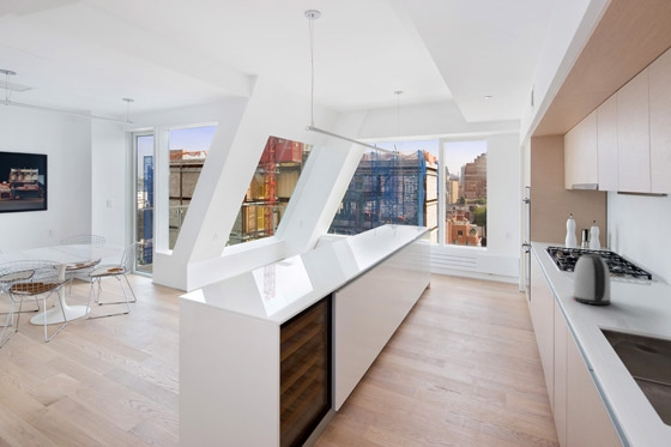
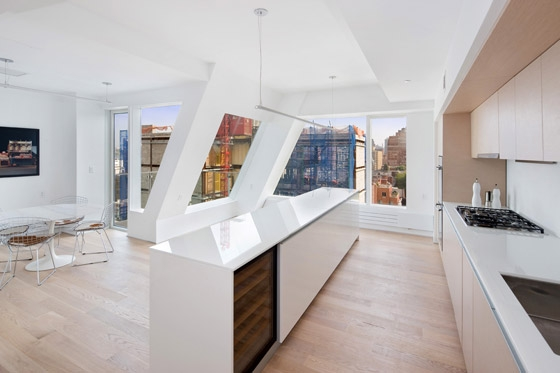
- kettle (593, 278)
